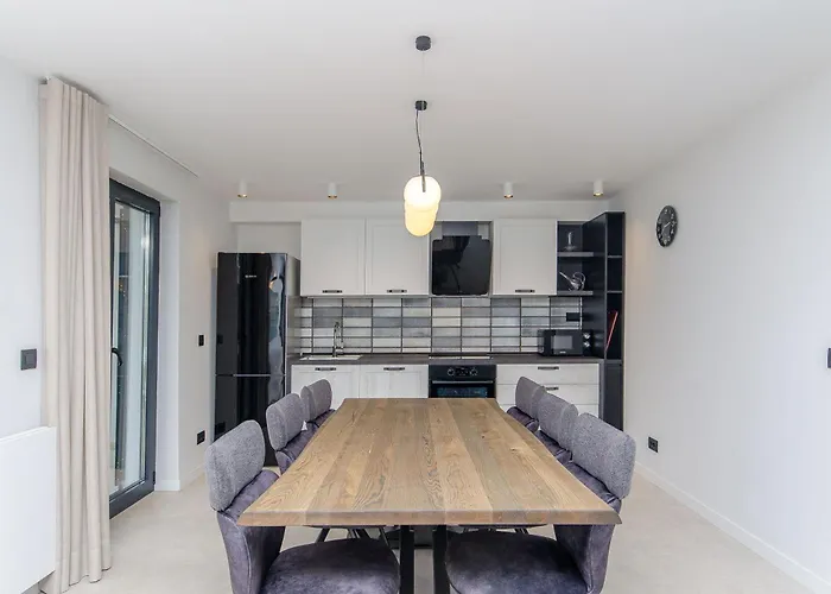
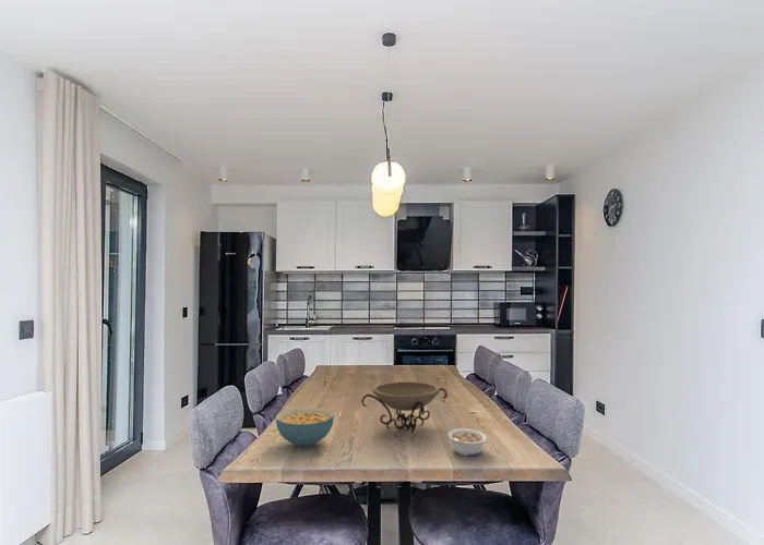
+ decorative bowl (405, 408)
+ cereal bowl (305, 429)
+ legume (467, 441)
